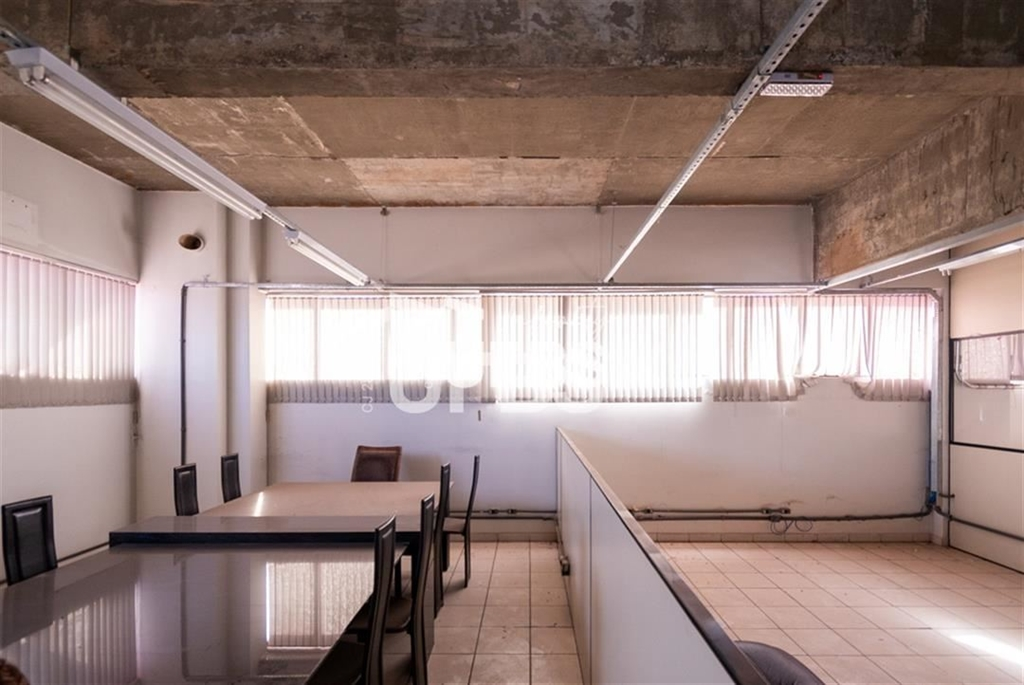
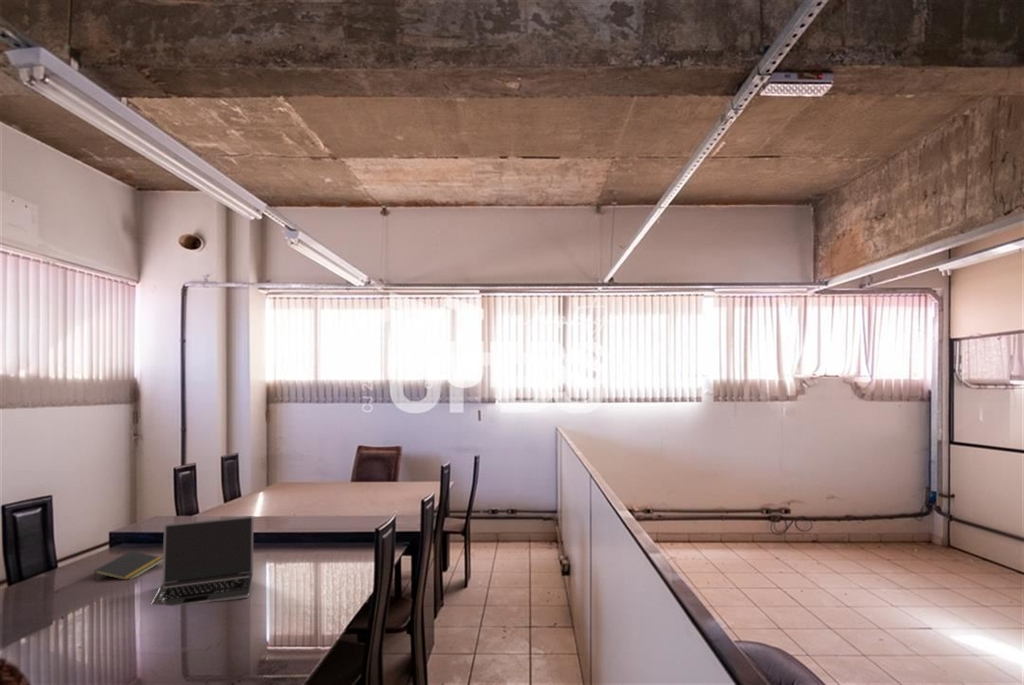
+ notepad (130, 565)
+ laptop (205, 560)
